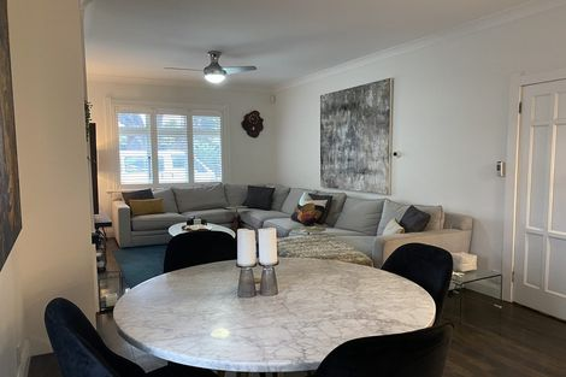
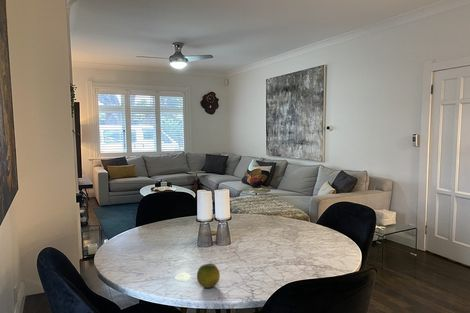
+ fruit (208, 275)
